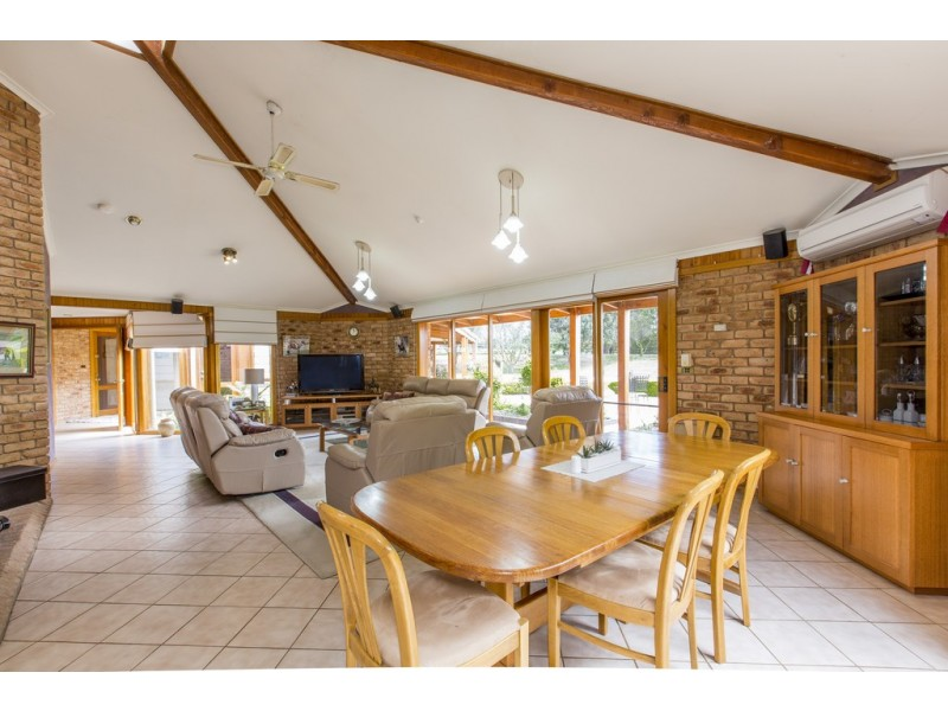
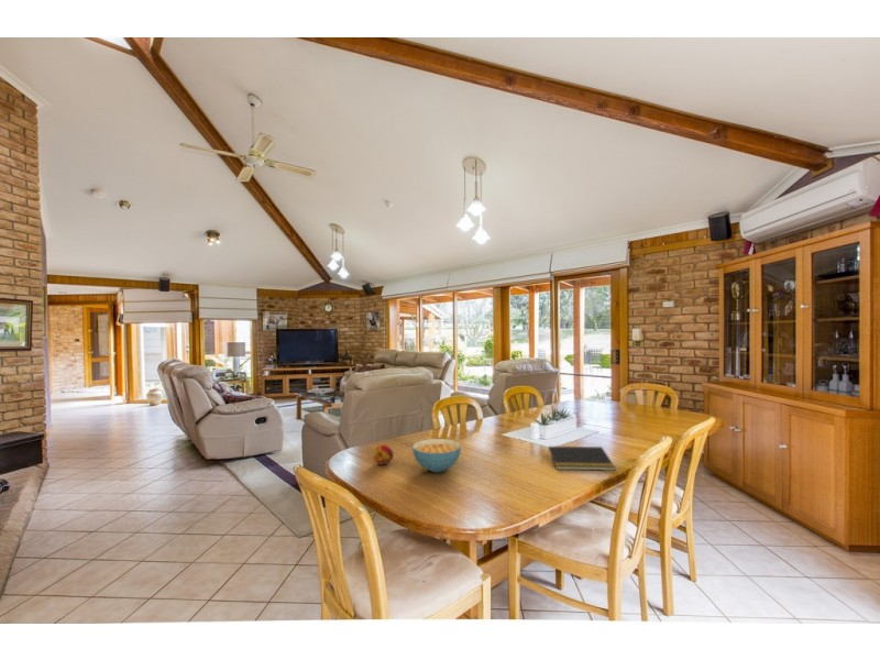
+ fruit (383, 454)
+ notepad (580, 458)
+ cereal bowl (437, 458)
